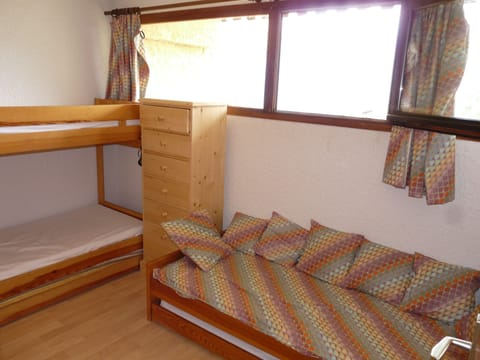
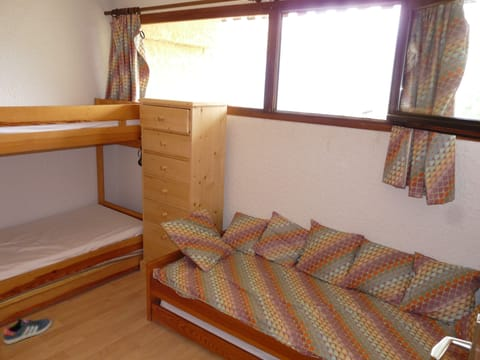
+ sneaker (28, 325)
